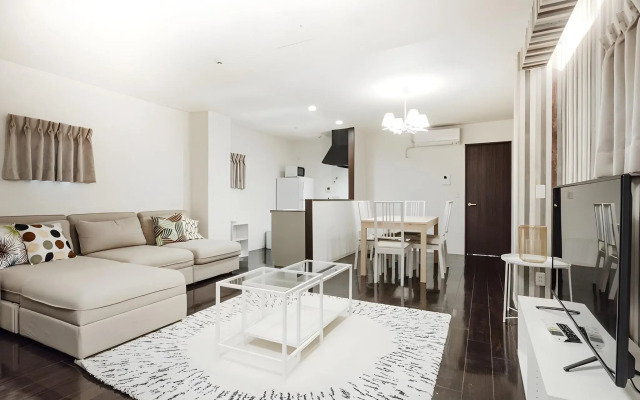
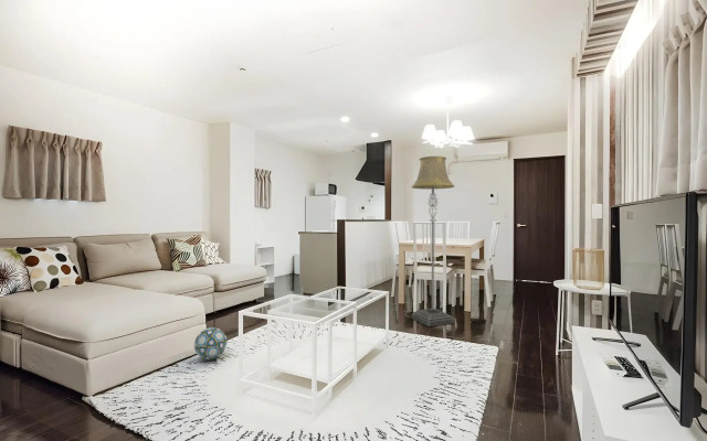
+ ball (211, 343)
+ floor lamp (432, 239)
